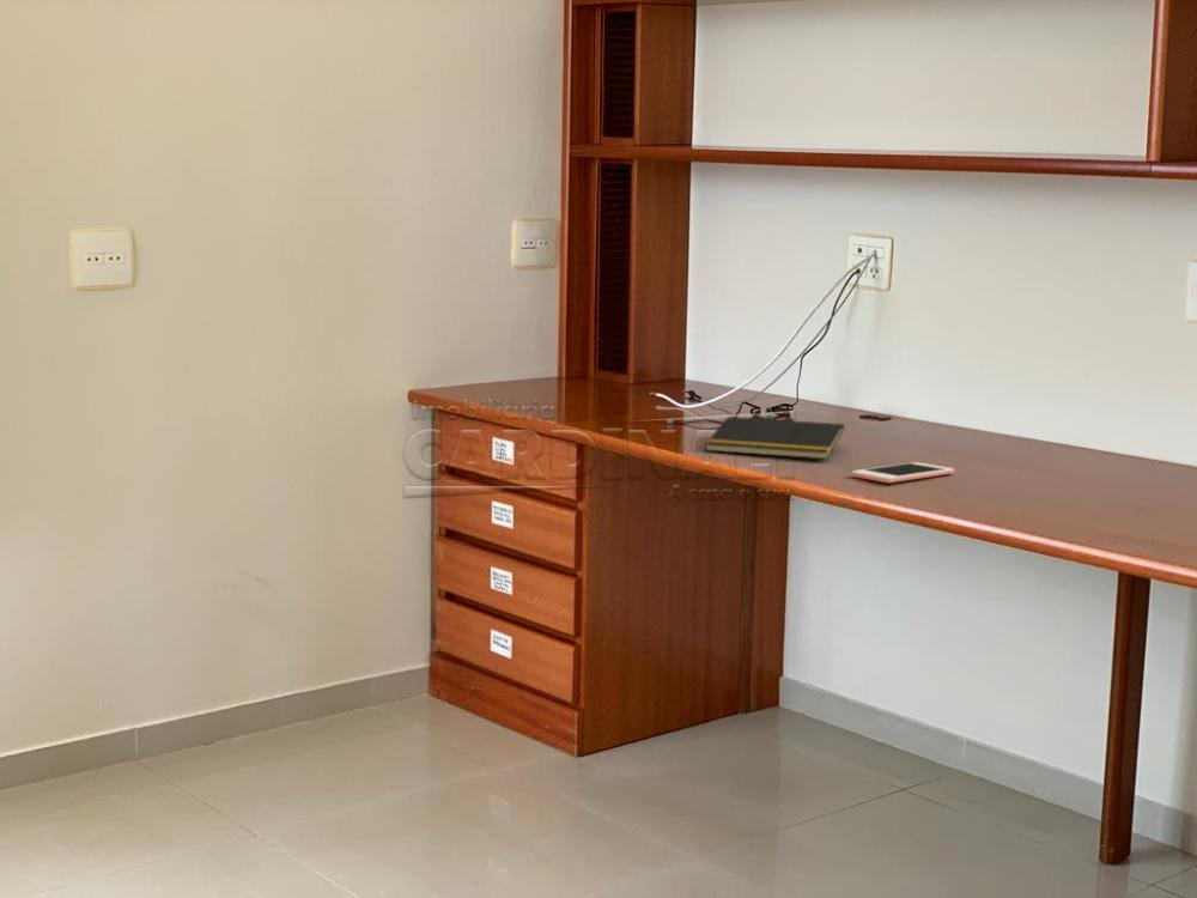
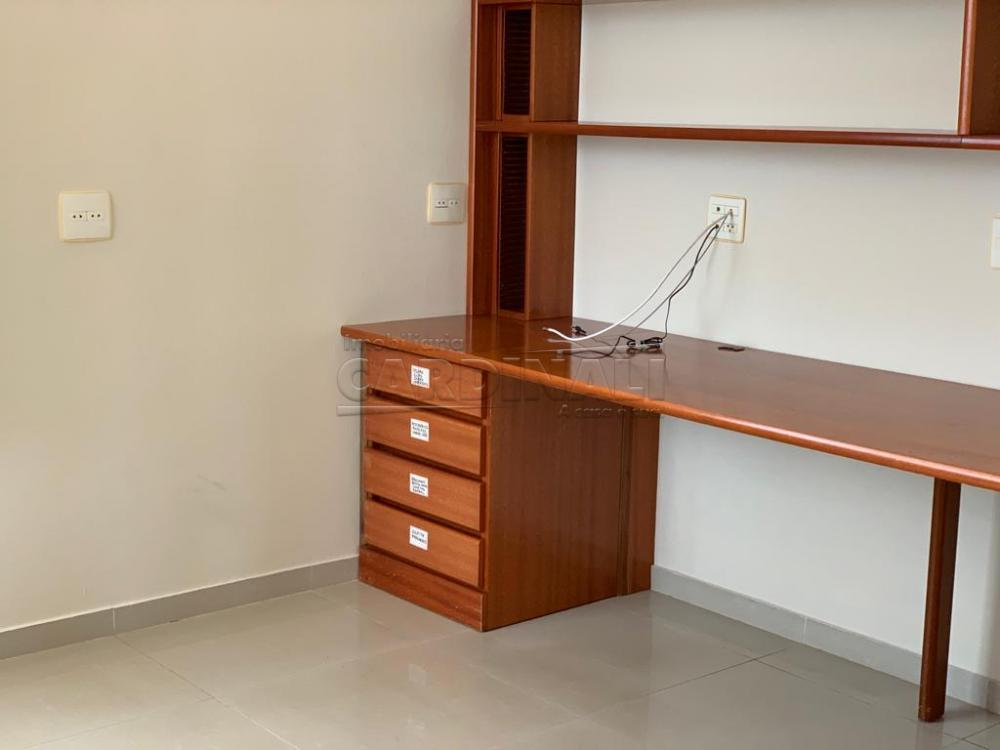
- notepad (774, 437)
- cell phone (903, 472)
